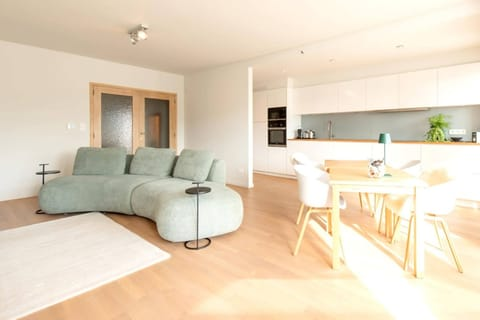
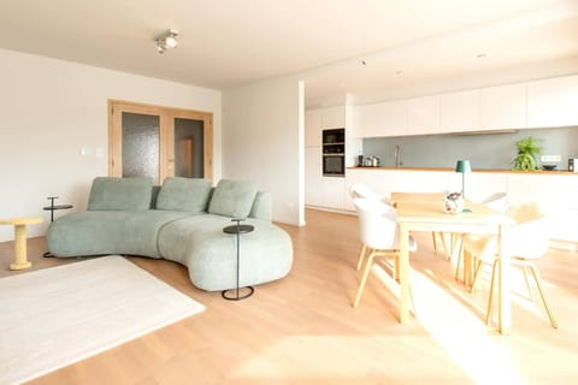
+ side table (22, 243)
